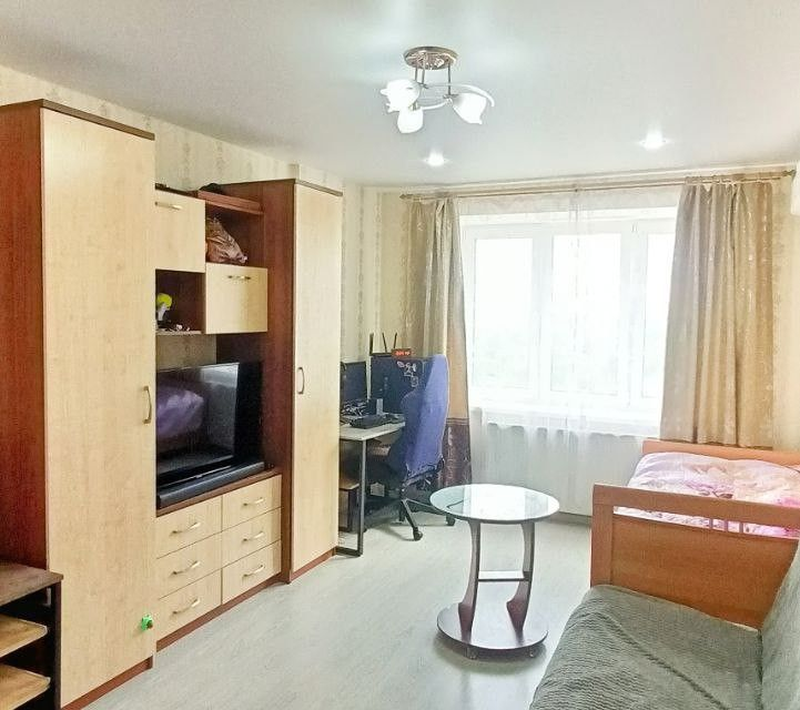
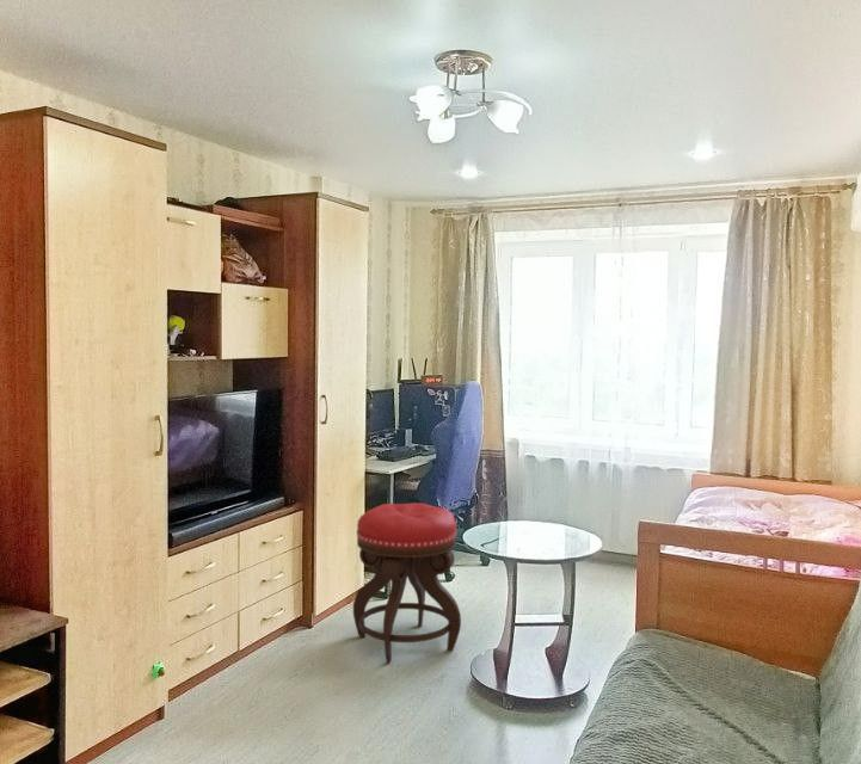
+ stool (406, 575)
